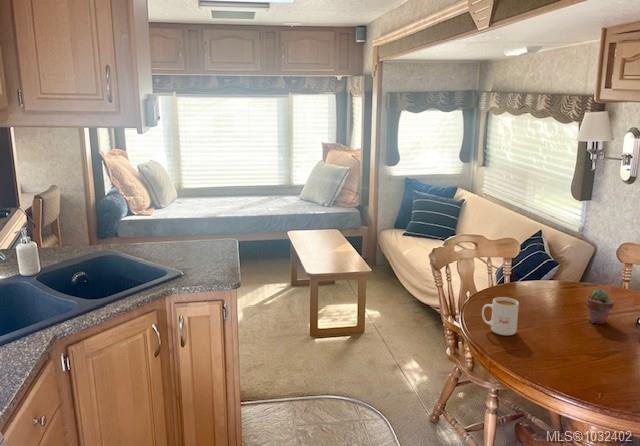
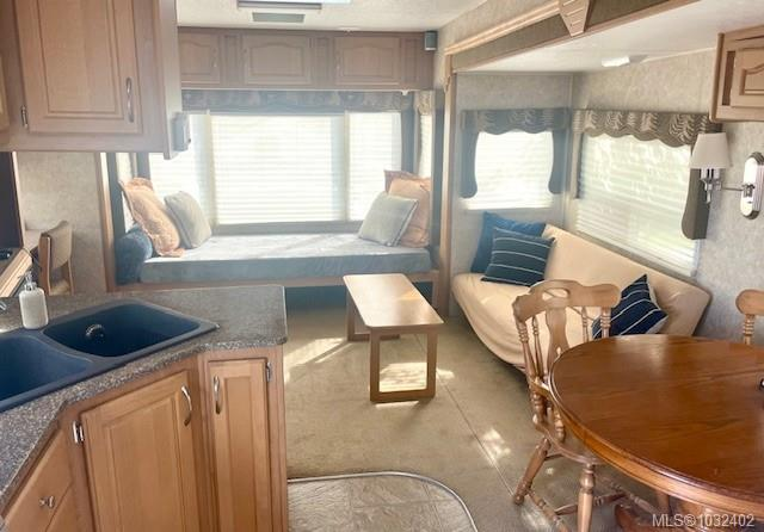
- mug (499, 315)
- potted succulent (599, 305)
